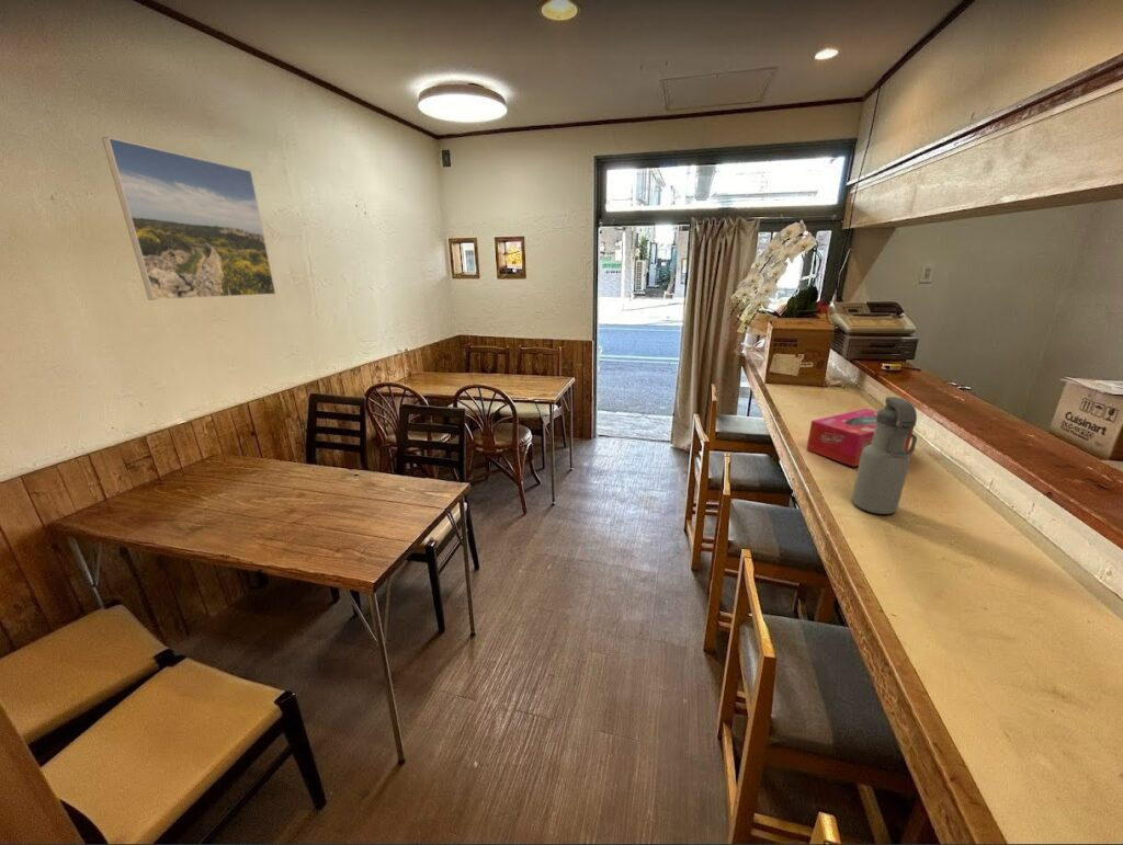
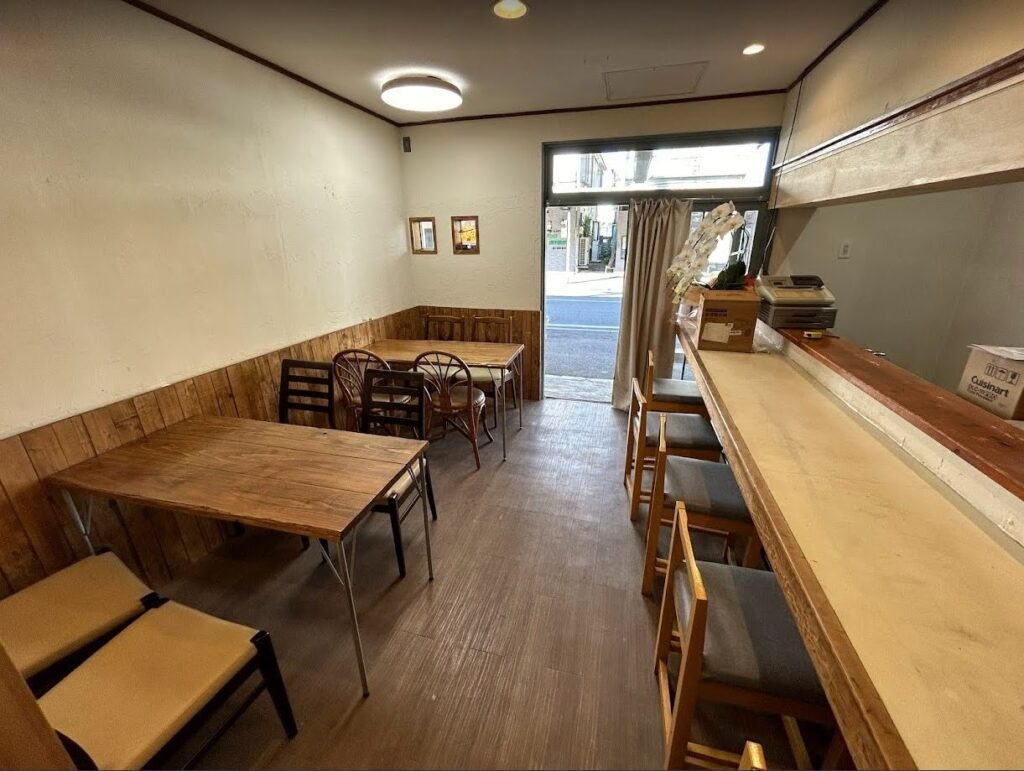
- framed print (204, 229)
- tissue box (860, 435)
- water bottle (885, 455)
